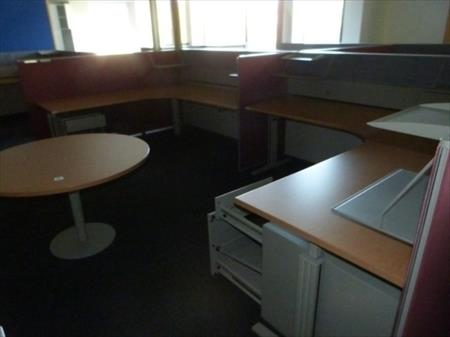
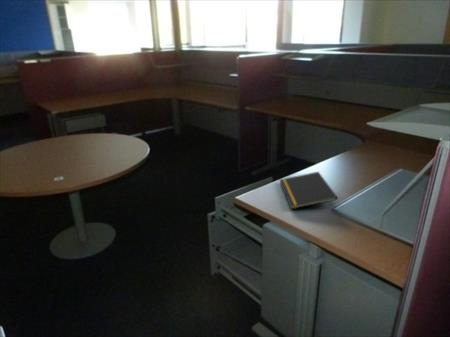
+ notepad (305, 188)
